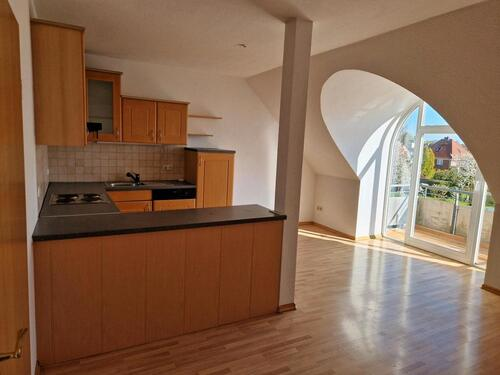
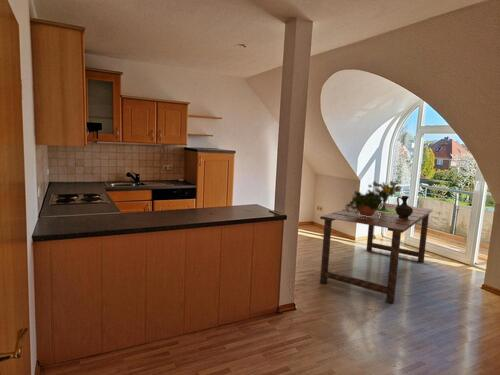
+ dining table (380, 244)
+ bouquet (382, 194)
+ potted plant (366, 203)
+ ceramic jug (404, 206)
